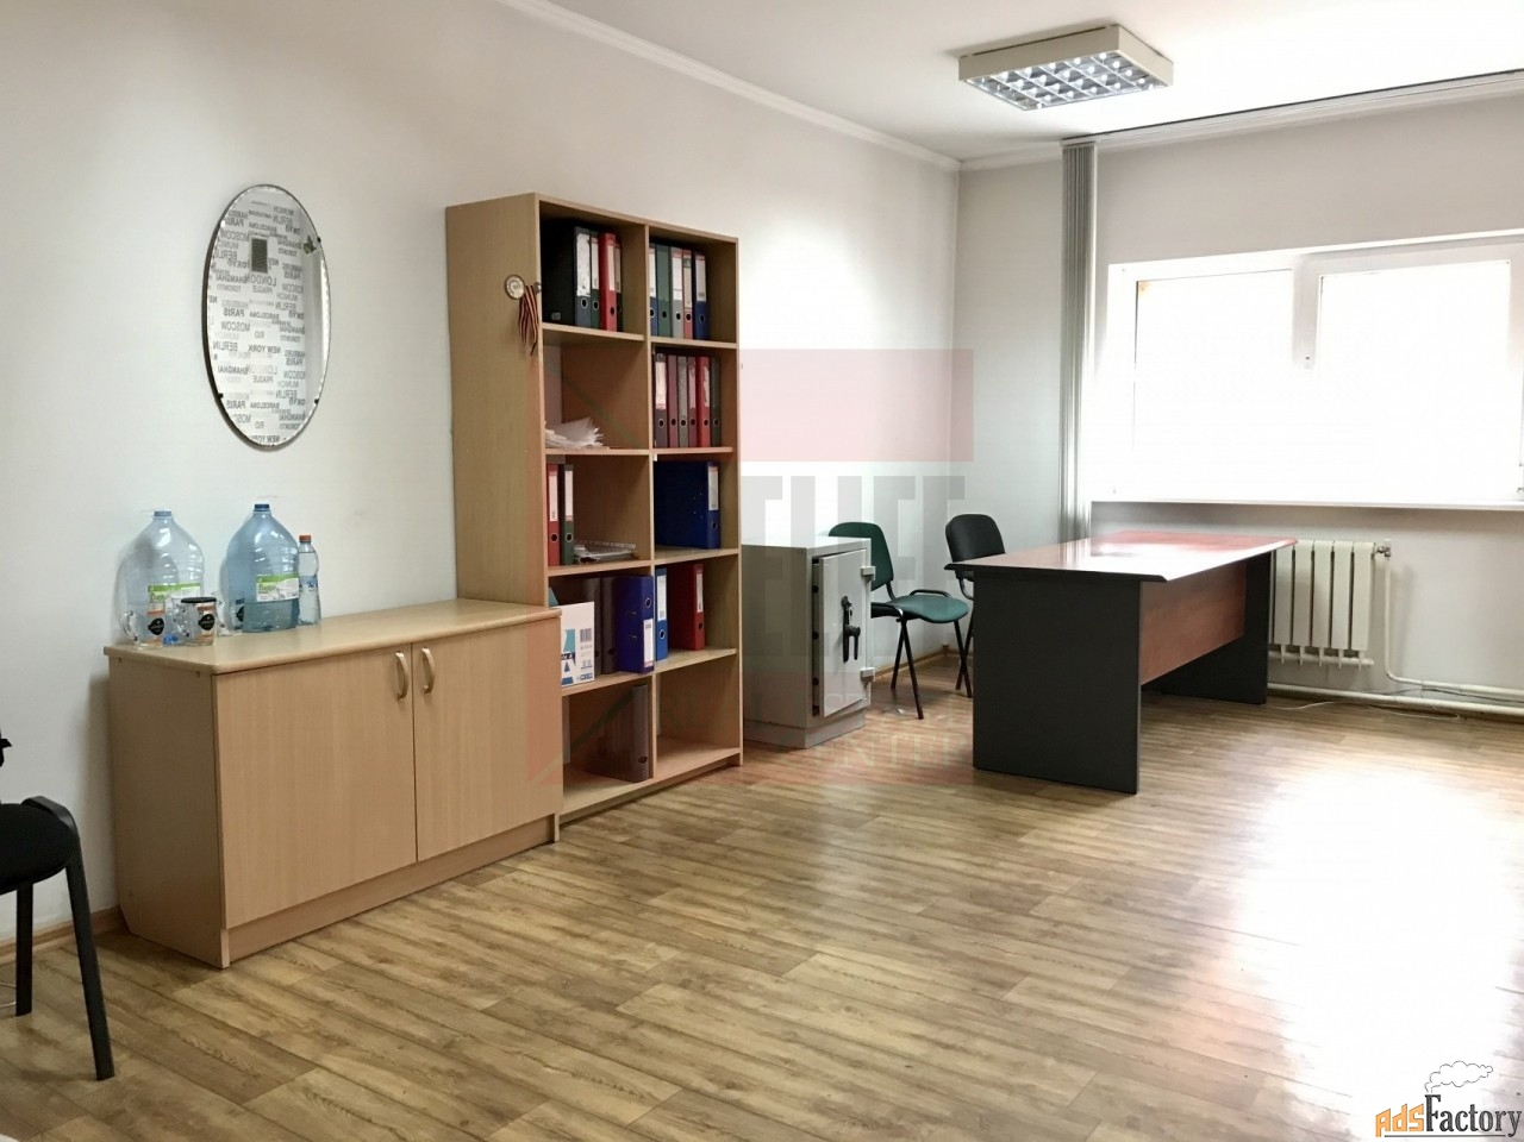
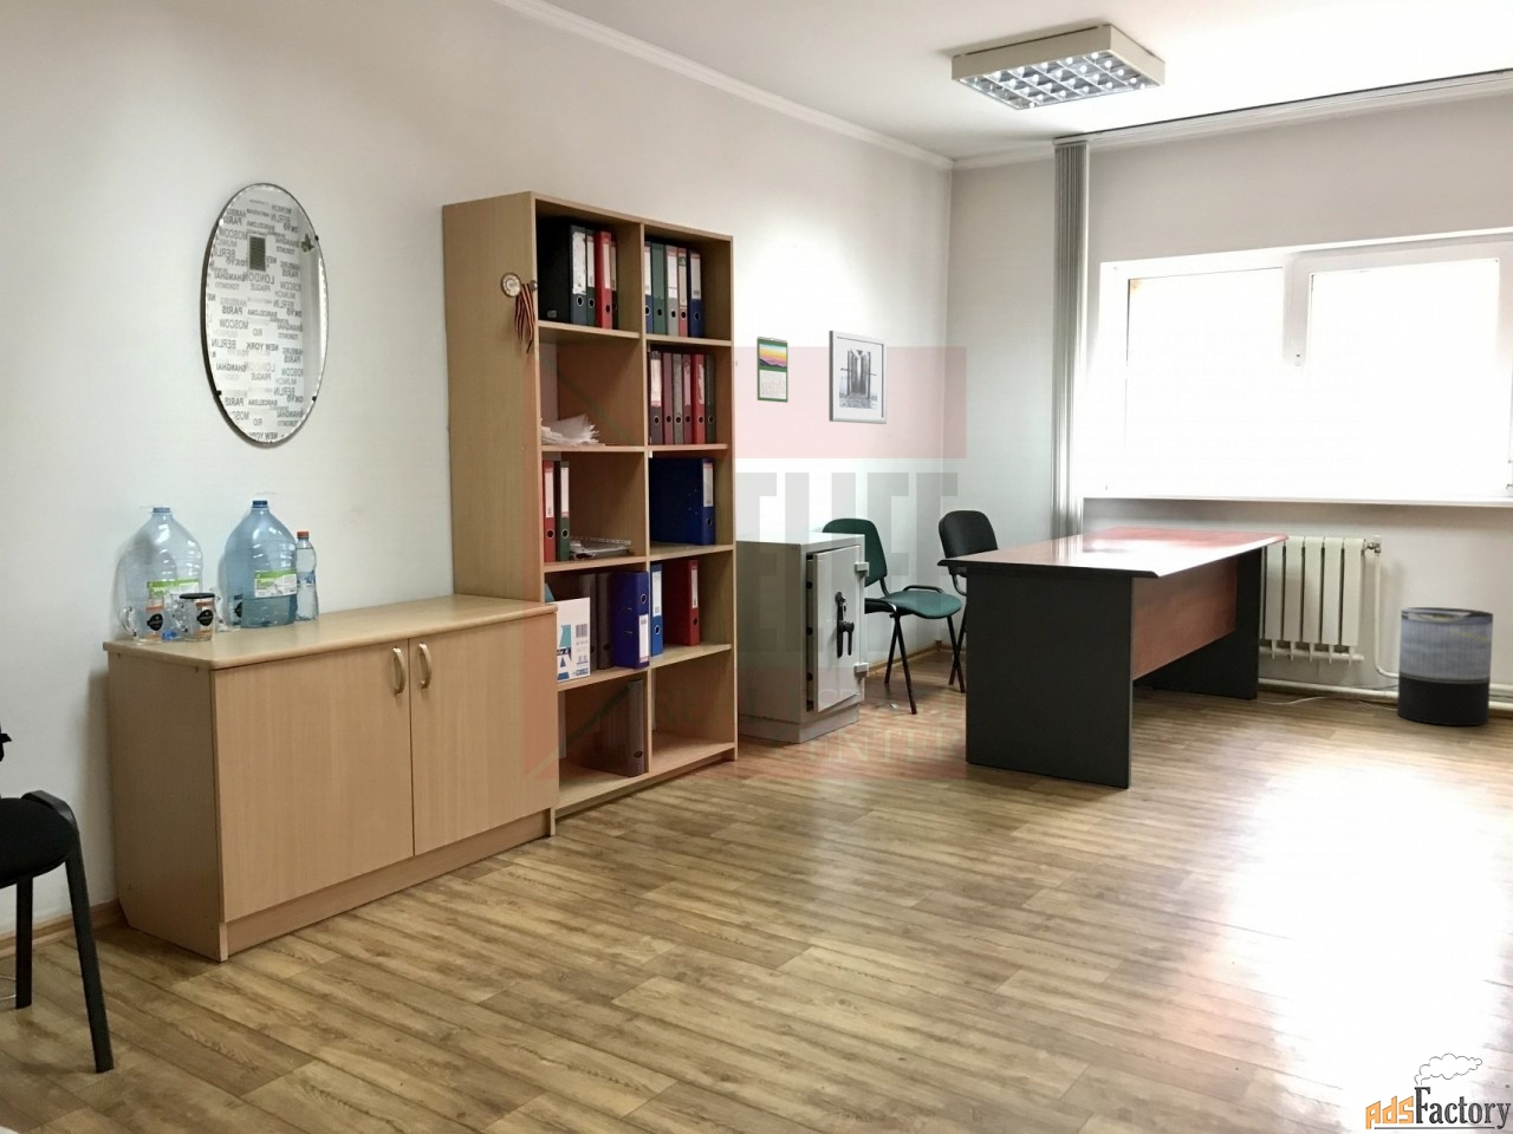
+ trash can (1443, 663)
+ wall art (858, 378)
+ calendar (772, 368)
